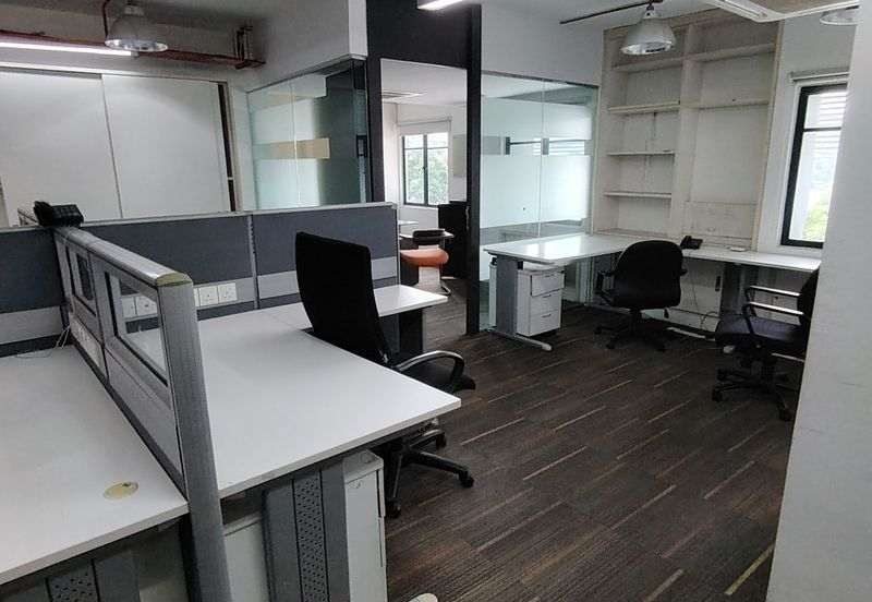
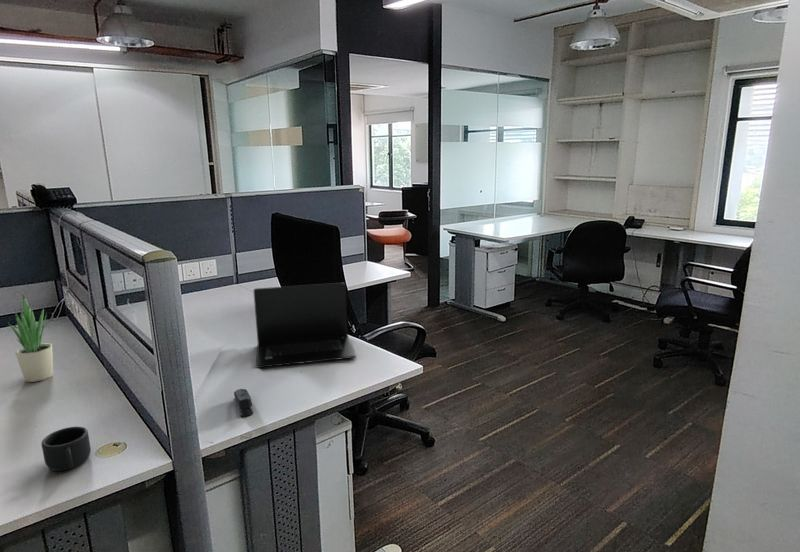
+ potted plant (29, 337)
+ mug (67, 452)
+ laptop (303, 322)
+ stapler (242, 398)
